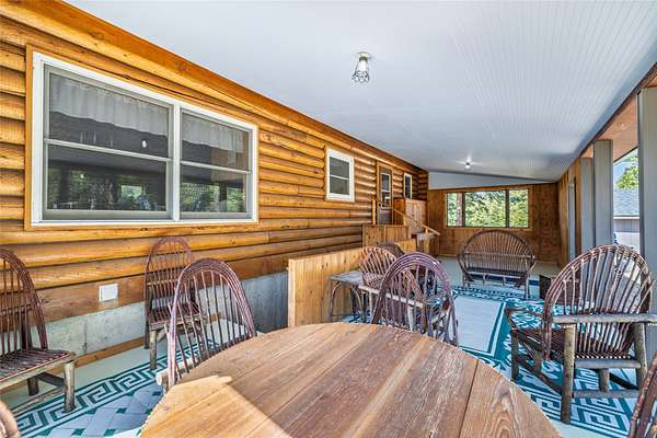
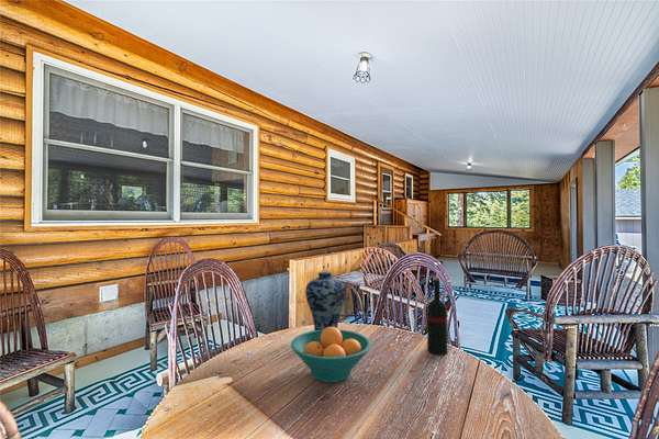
+ fruit bowl (331, 350)
+ vase (325, 305)
+ wine bottle (436, 313)
